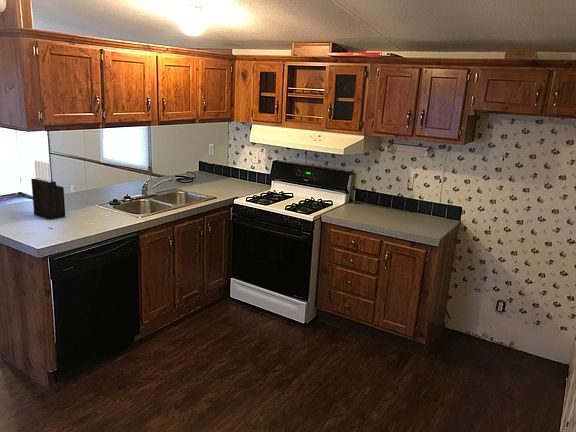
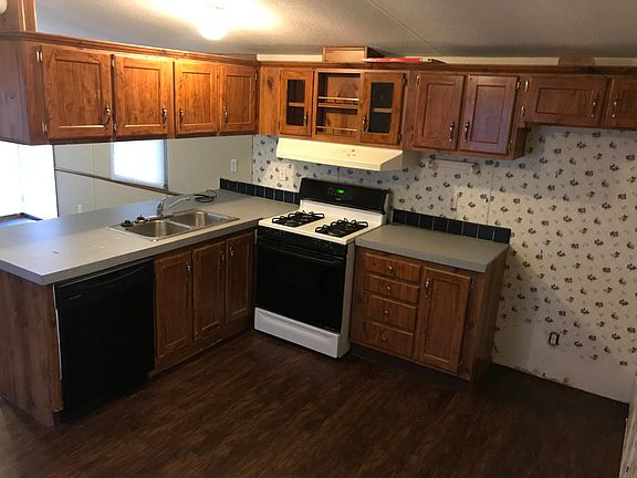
- knife block (49, 188)
